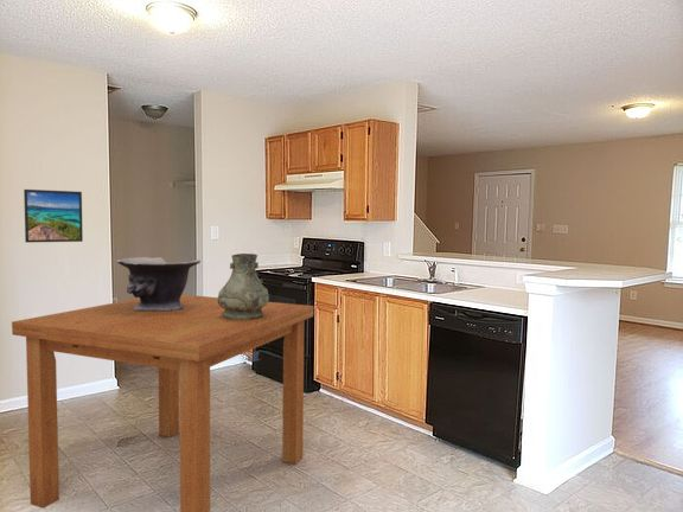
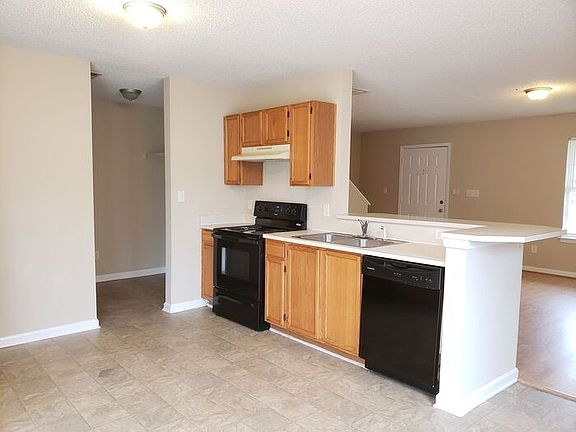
- dining table (178, 396)
- decorative bowl (157, 283)
- vase (243, 284)
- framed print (53, 216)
